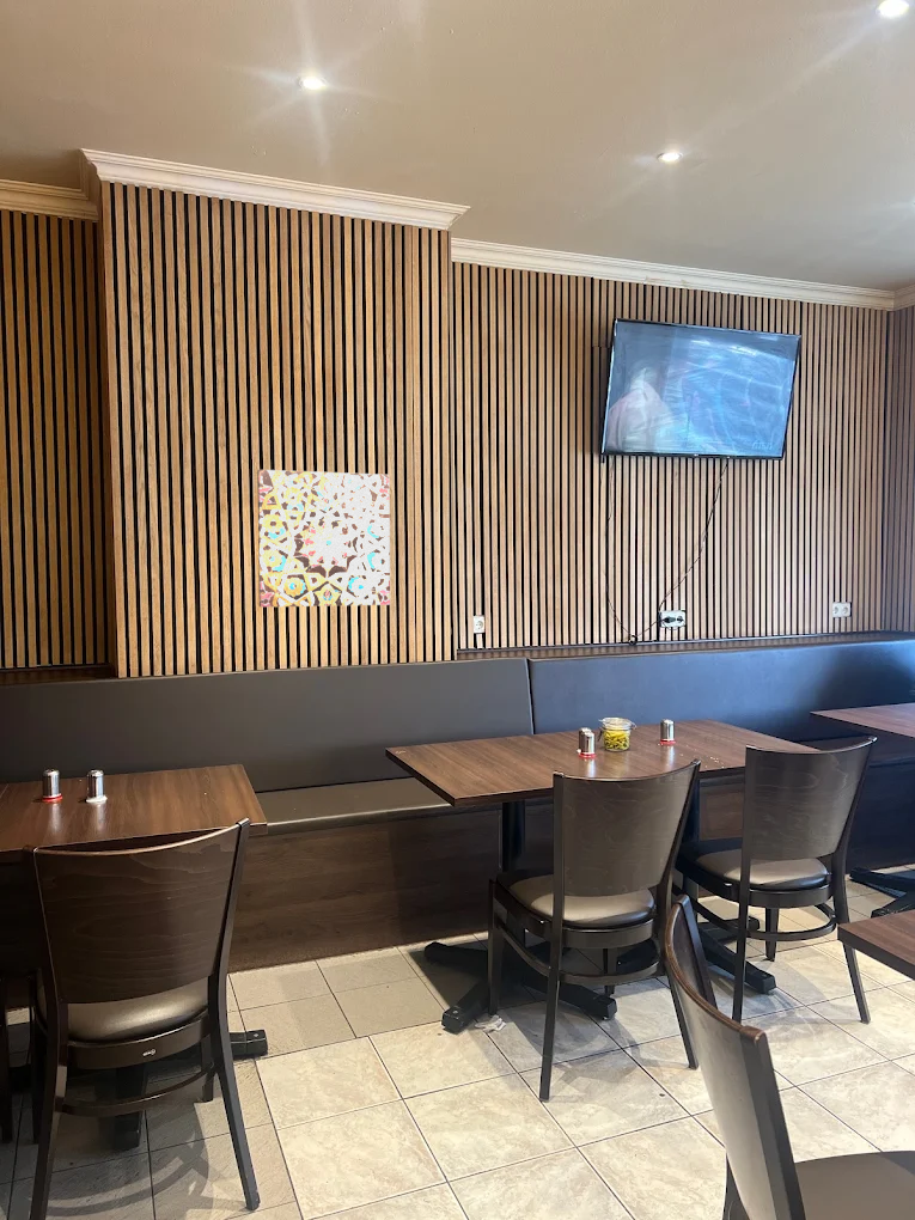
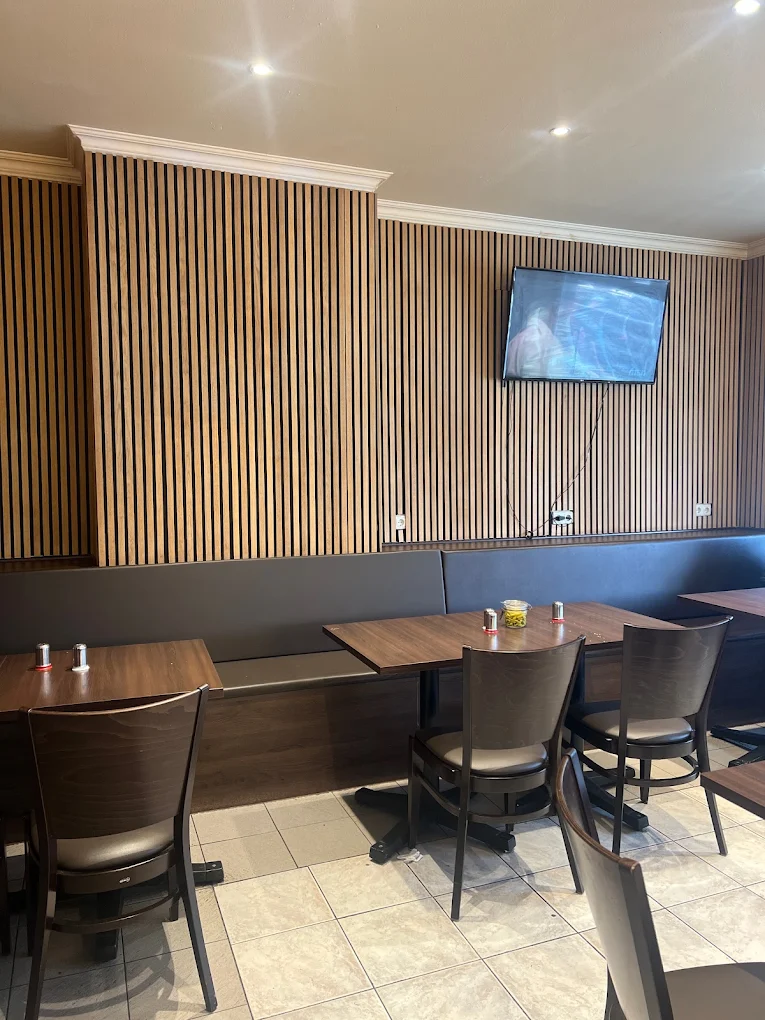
- wall art (325, 538)
